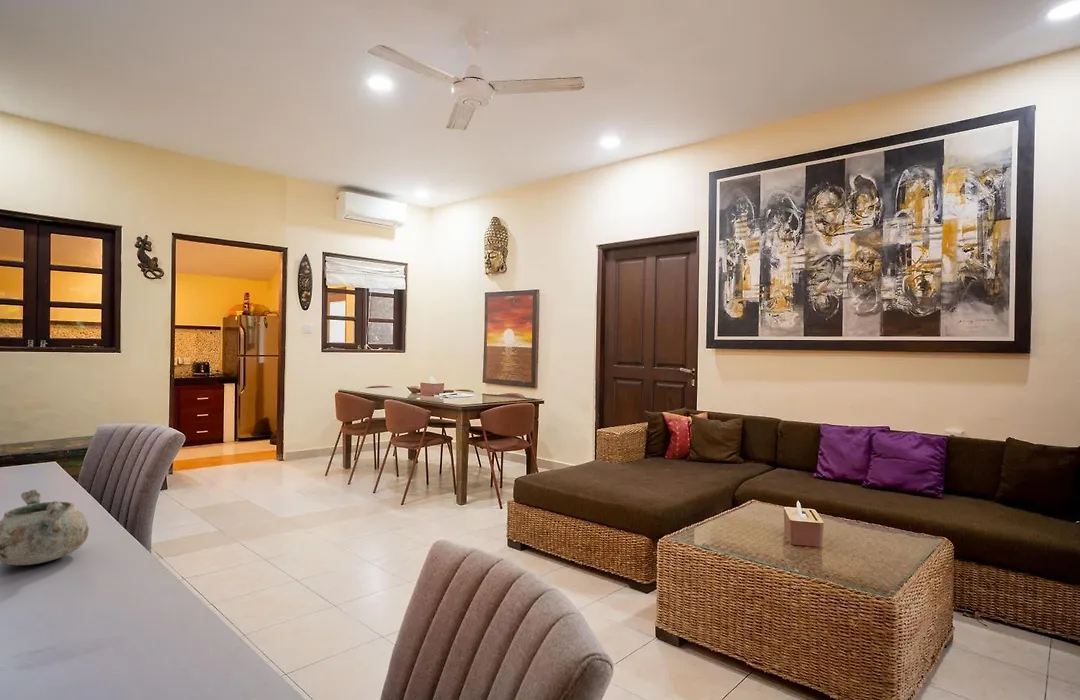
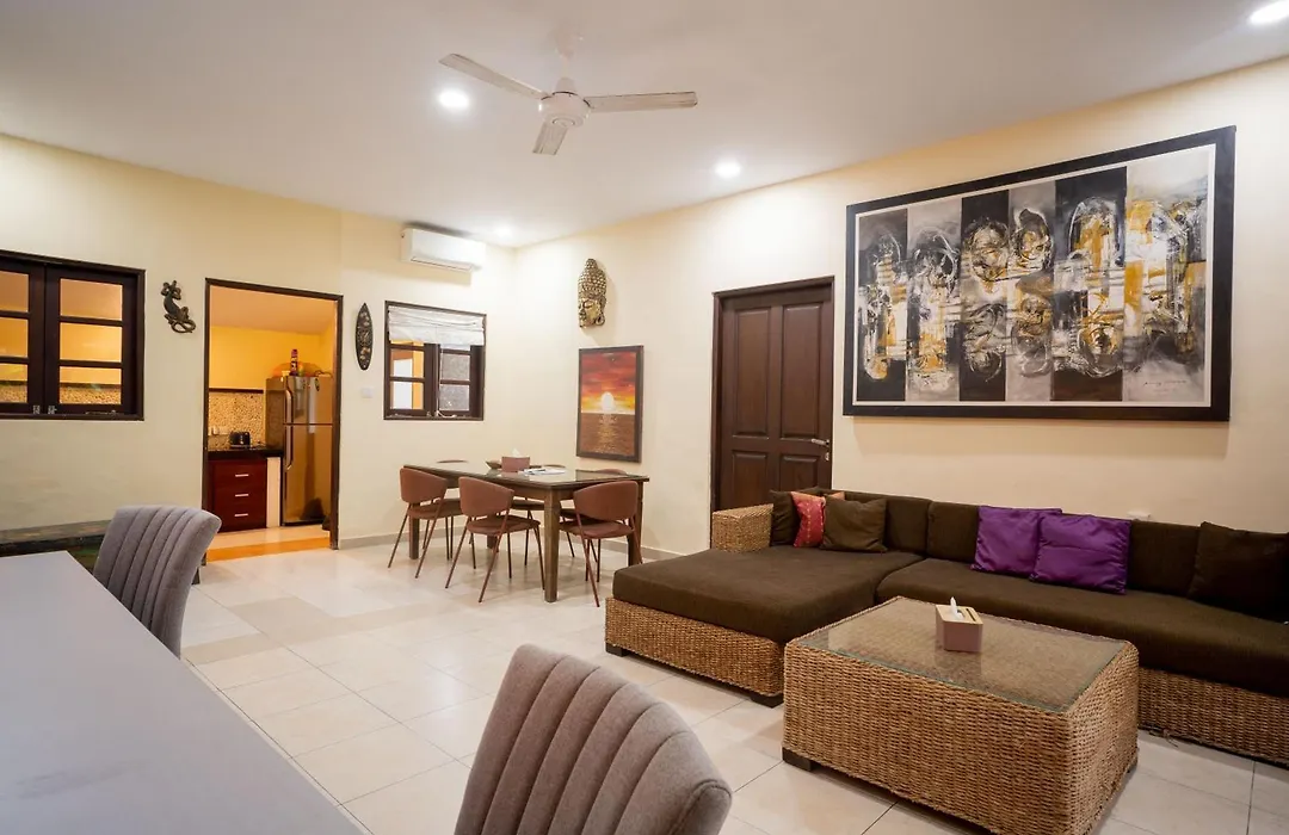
- decorative bowl (40, 527)
